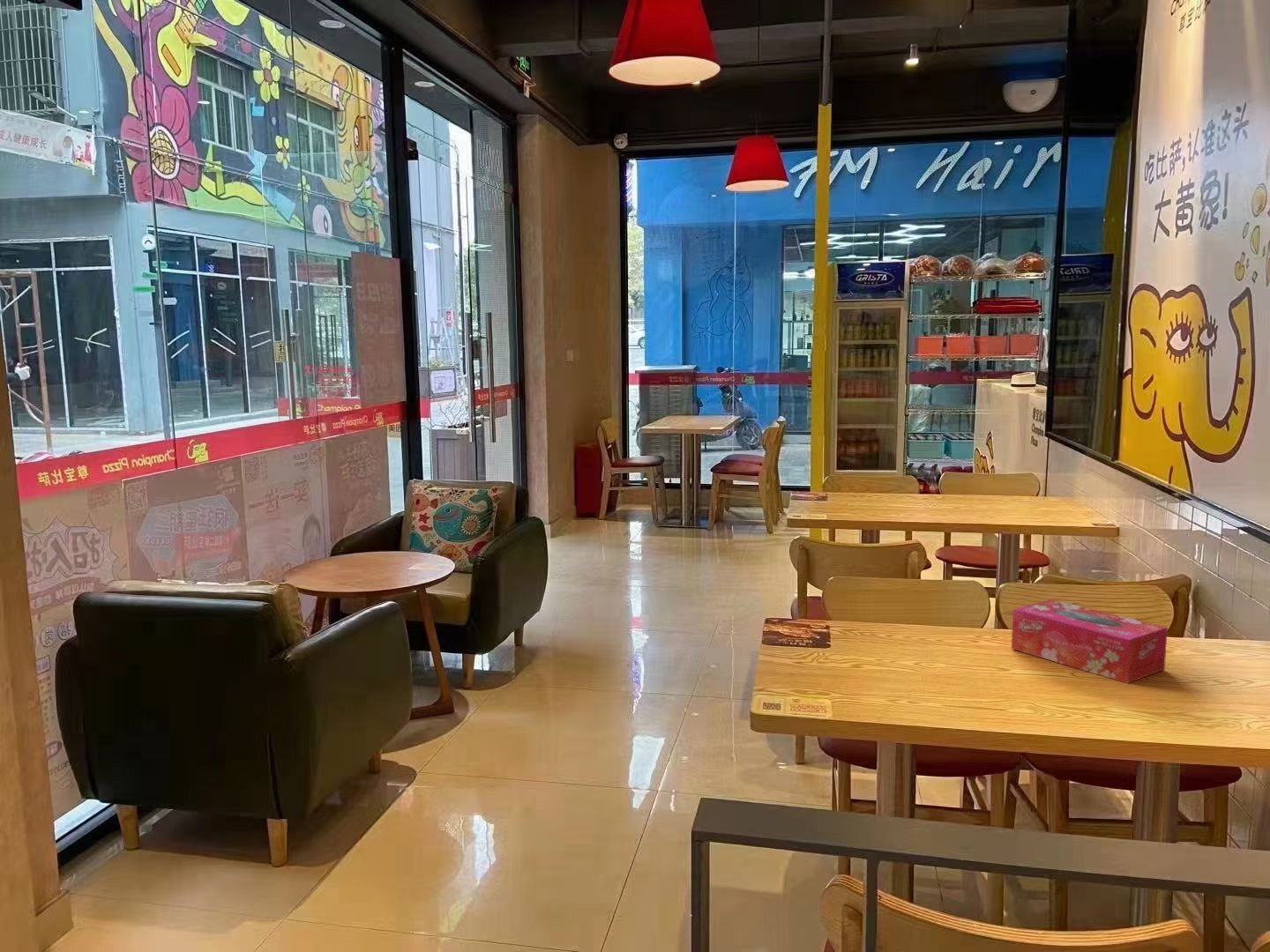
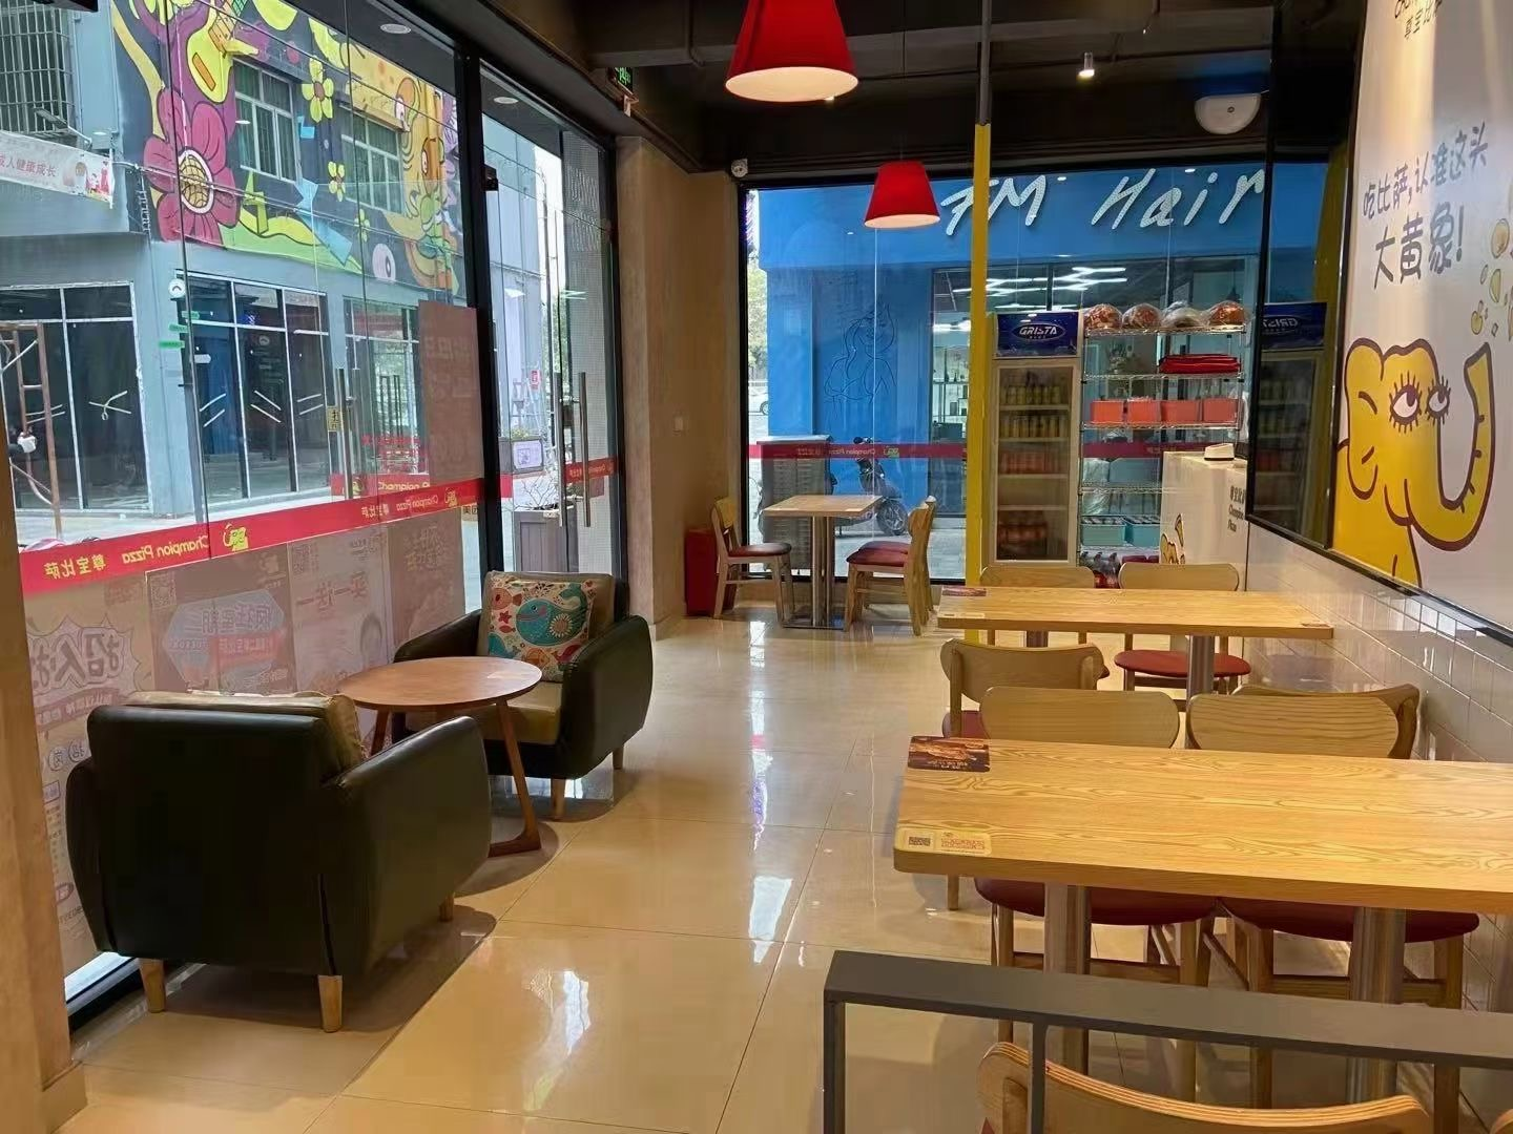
- tissue box (1086, 638)
